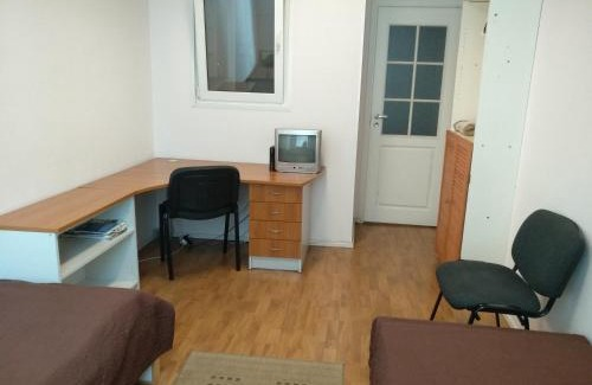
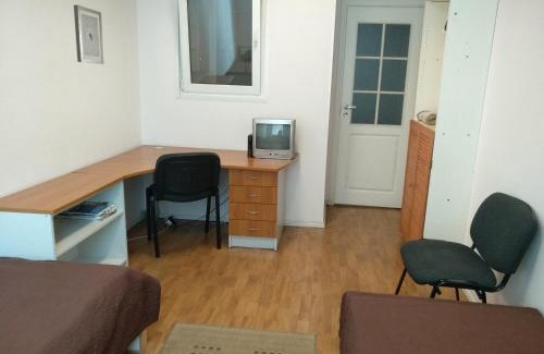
+ wall art (89, 36)
